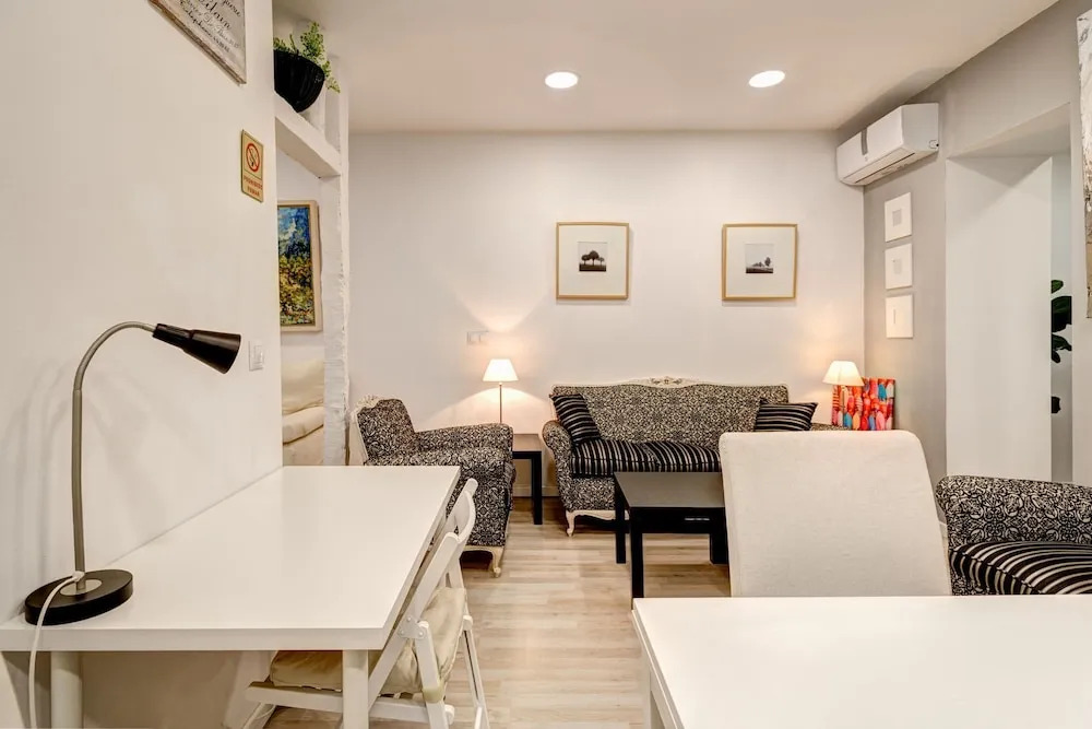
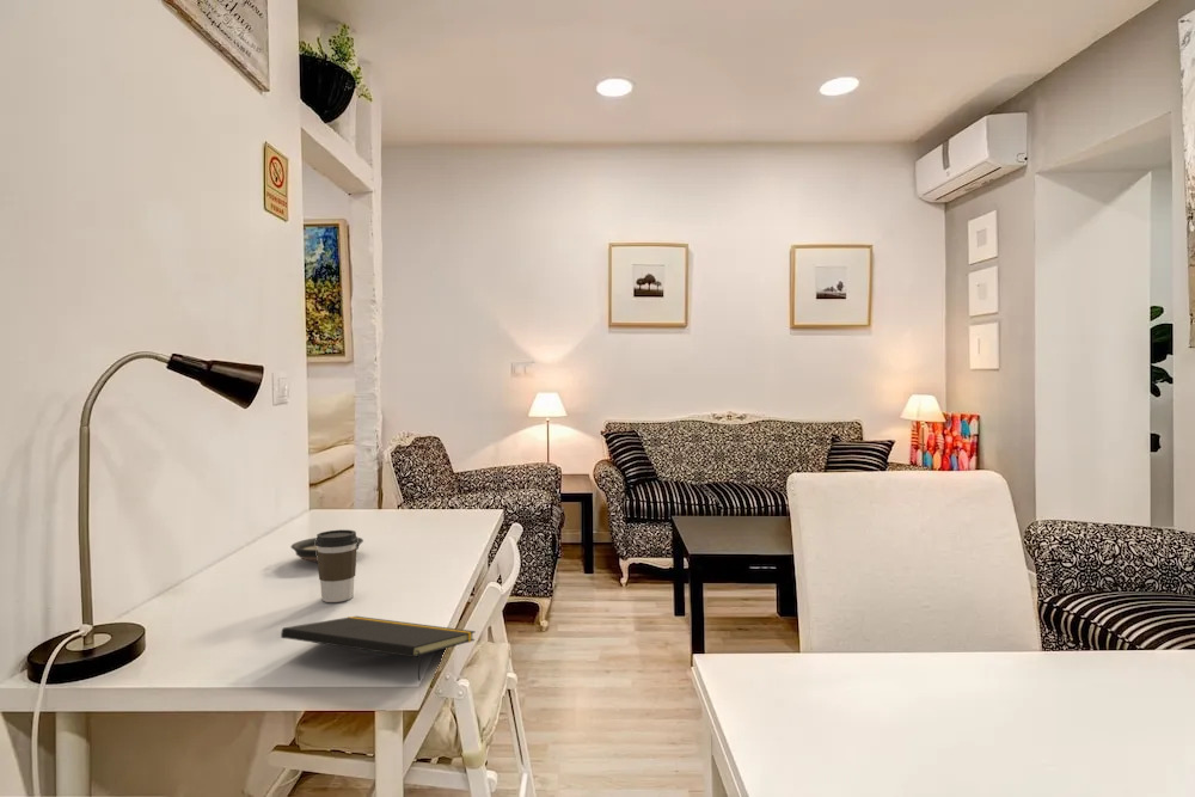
+ saucer (317, 548)
+ coffee cup (337, 565)
+ notepad (381, 634)
